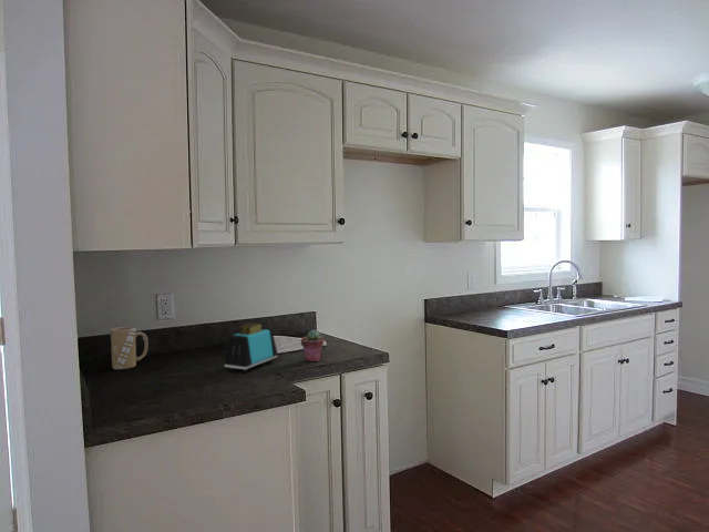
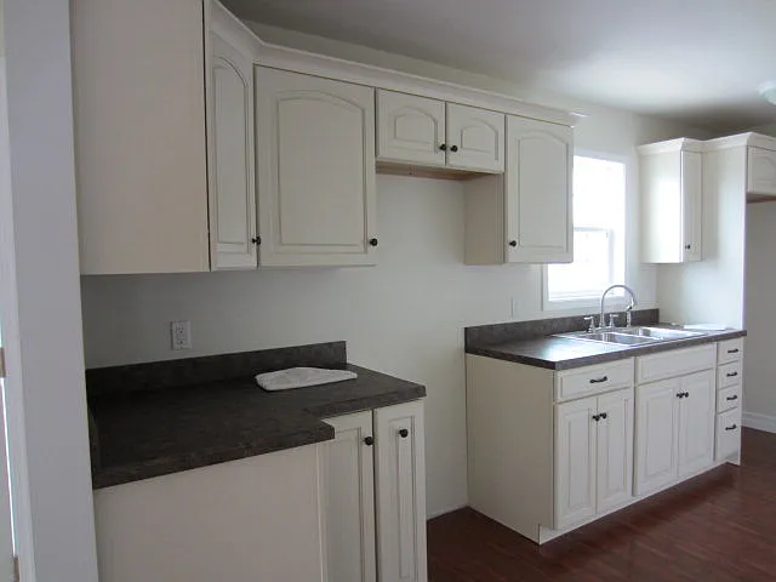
- potted succulent (312, 345)
- toaster (250, 345)
- mug (127, 346)
